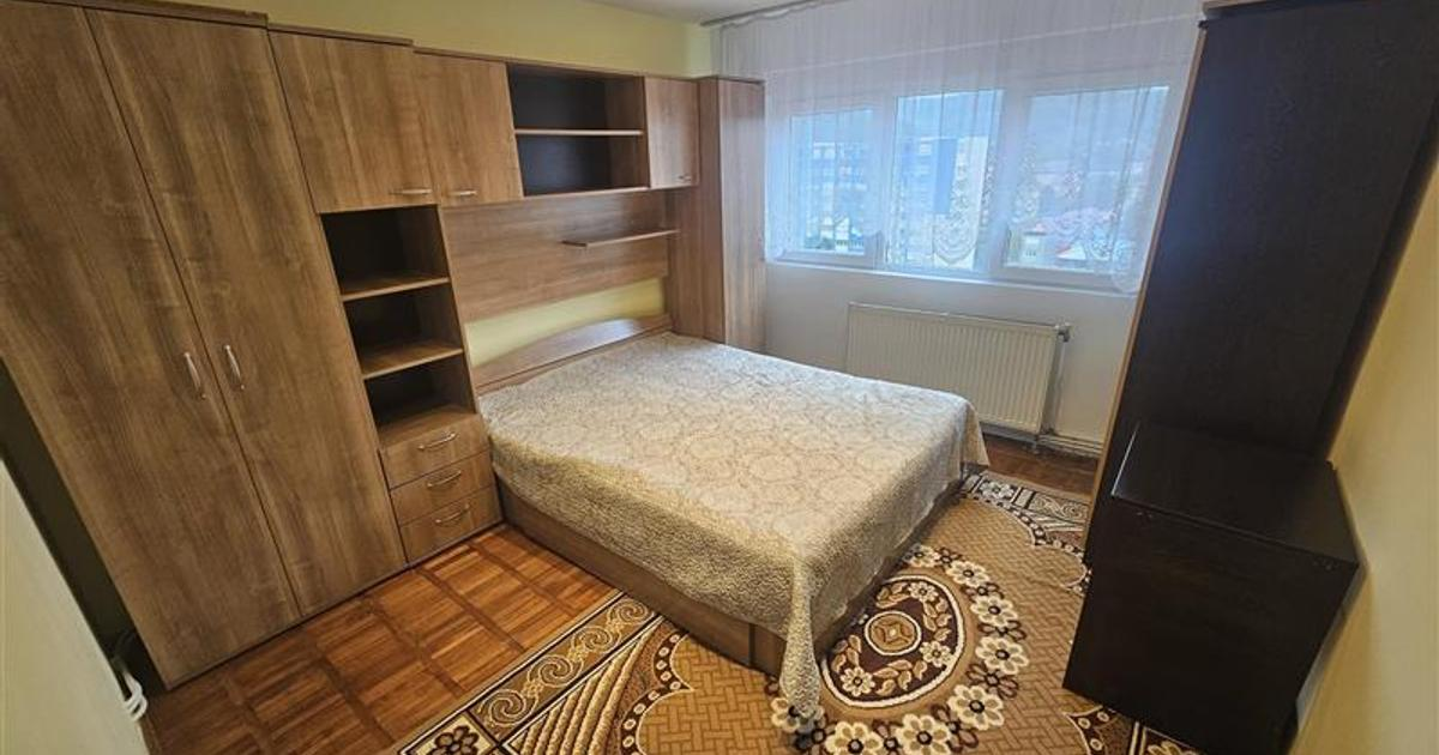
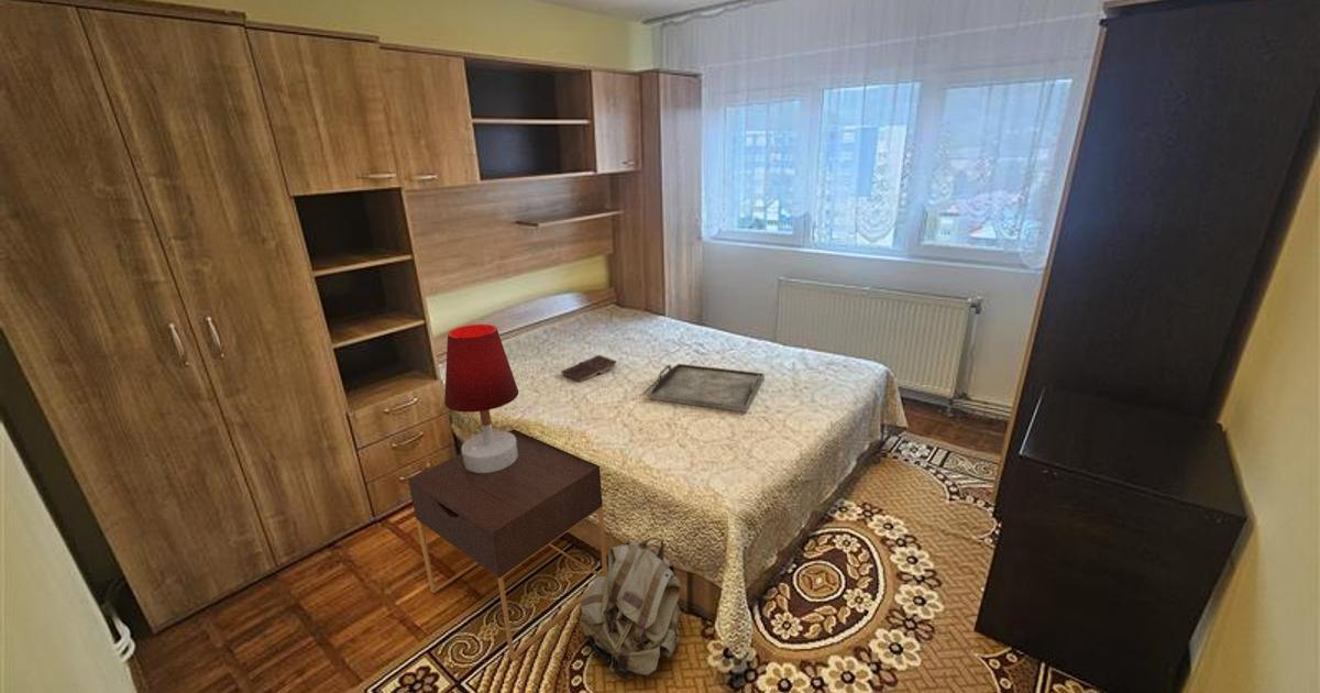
+ serving tray (708, 381)
+ backpack (630, 591)
+ book (588, 367)
+ nightstand (513, 531)
+ table lamp (482, 397)
